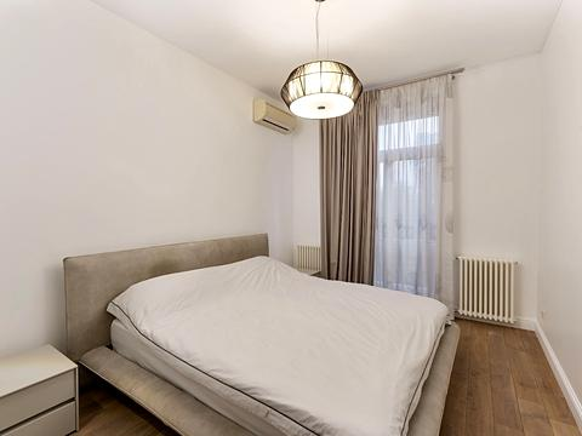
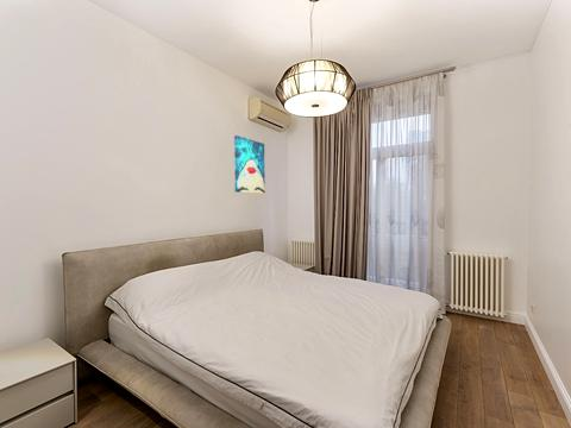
+ wall art (250, 166)
